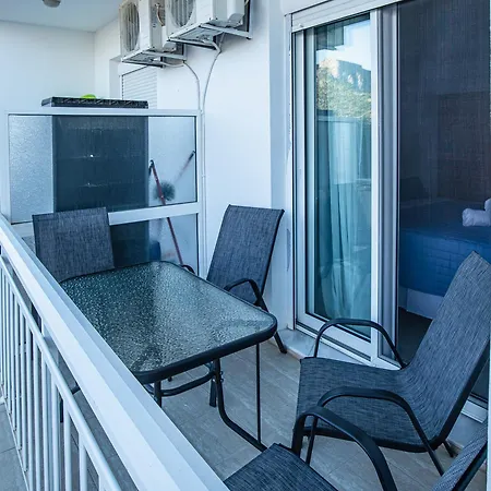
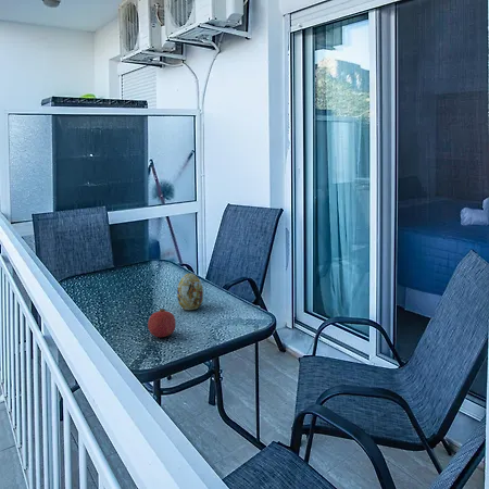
+ decorative egg (190, 290)
+ fruit (162, 322)
